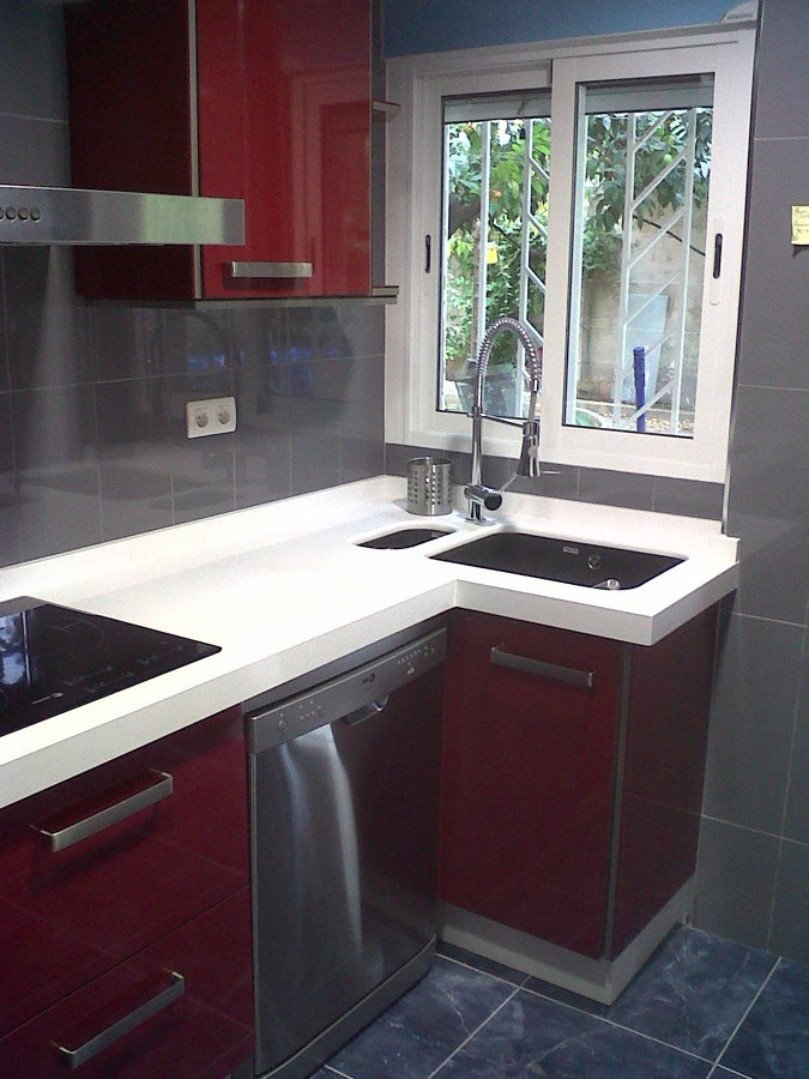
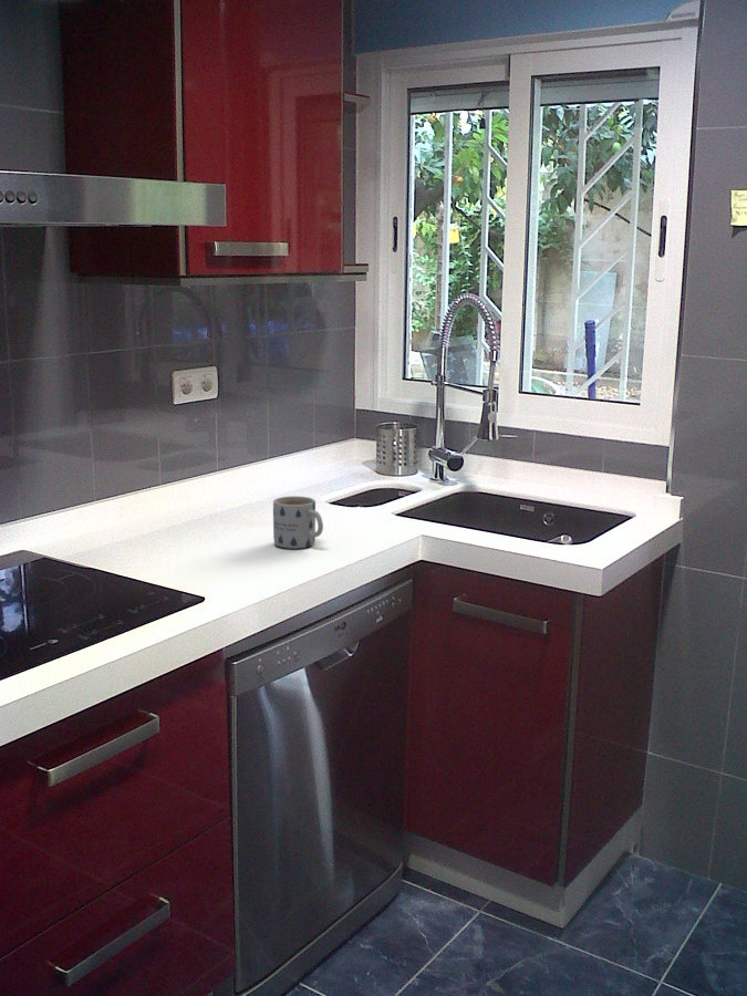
+ mug (300, 523)
